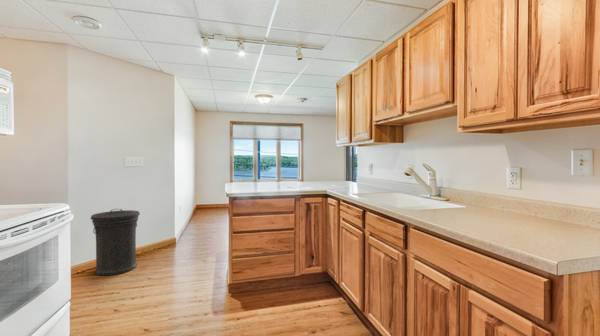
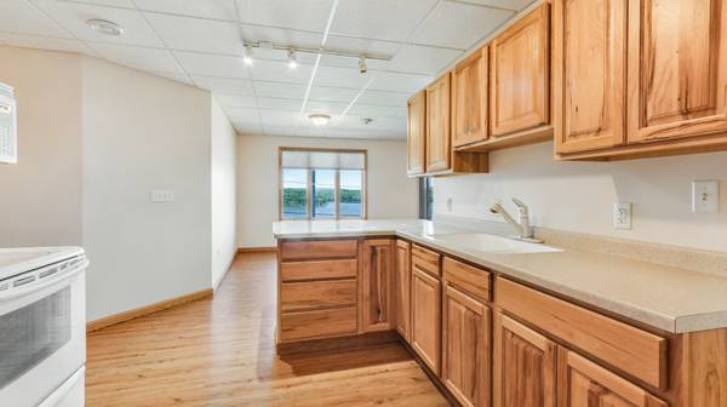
- trash can (116, 238)
